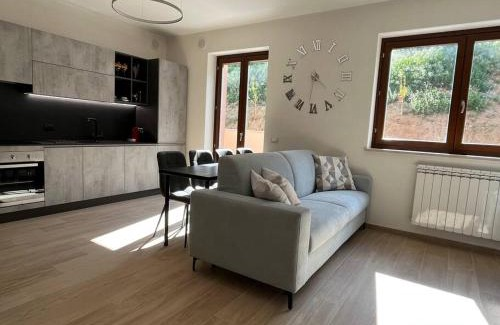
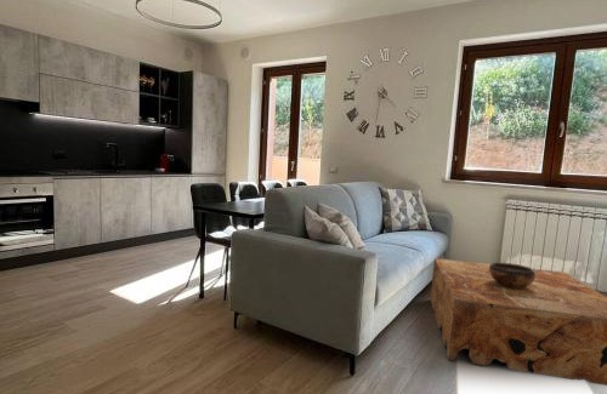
+ coffee table (515, 309)
+ decorative bowl (511, 275)
